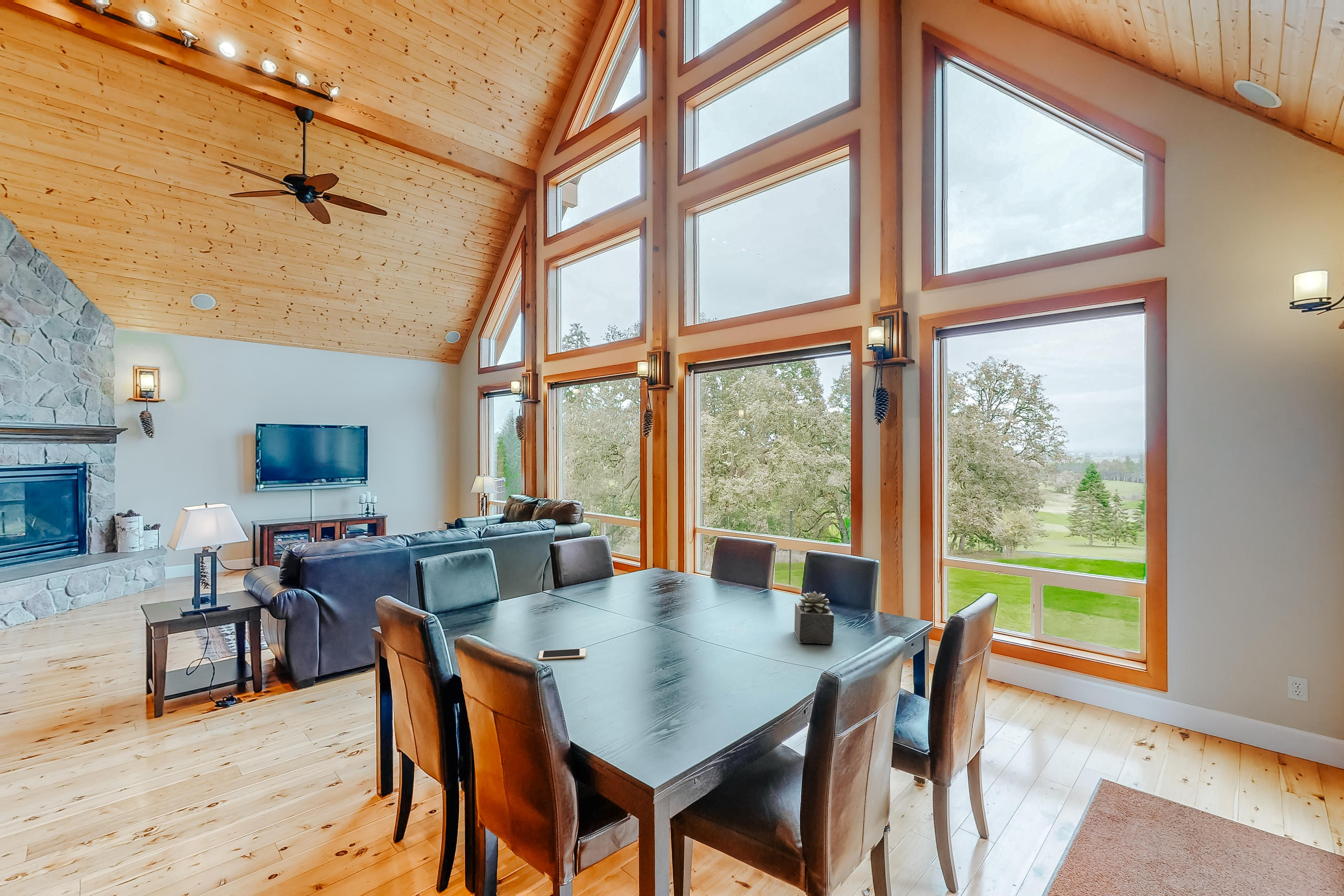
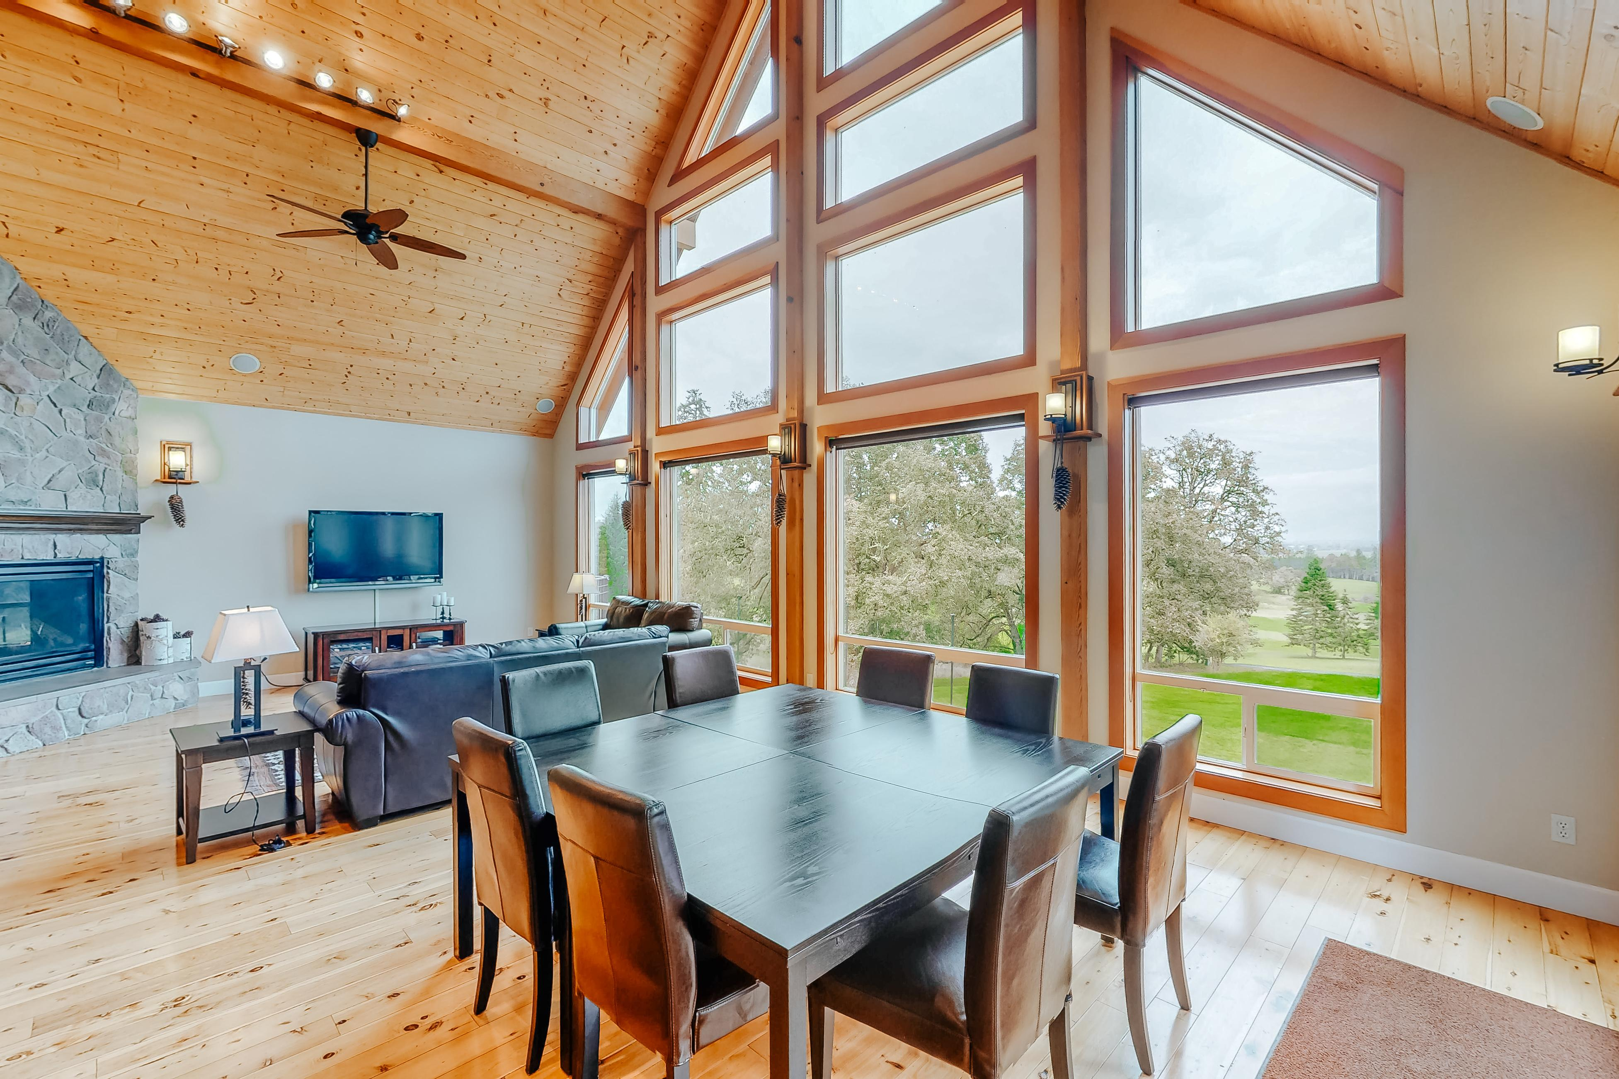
- cell phone (562, 654)
- succulent plant (813, 615)
